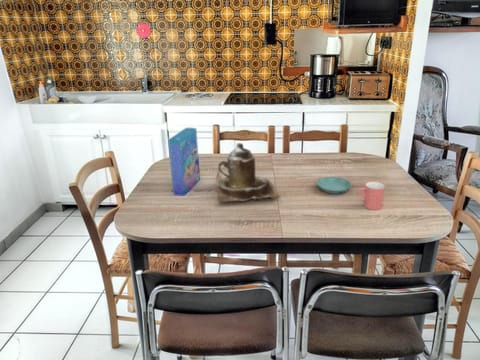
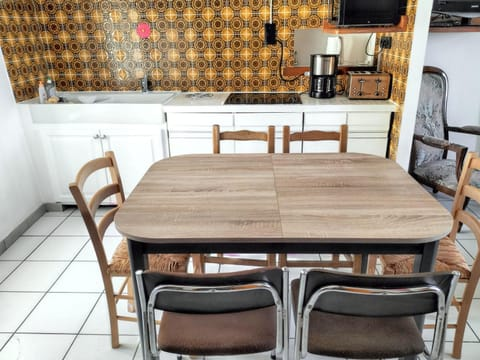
- cereal box (185, 160)
- saucer (333, 186)
- cup (369, 195)
- teapot (245, 169)
